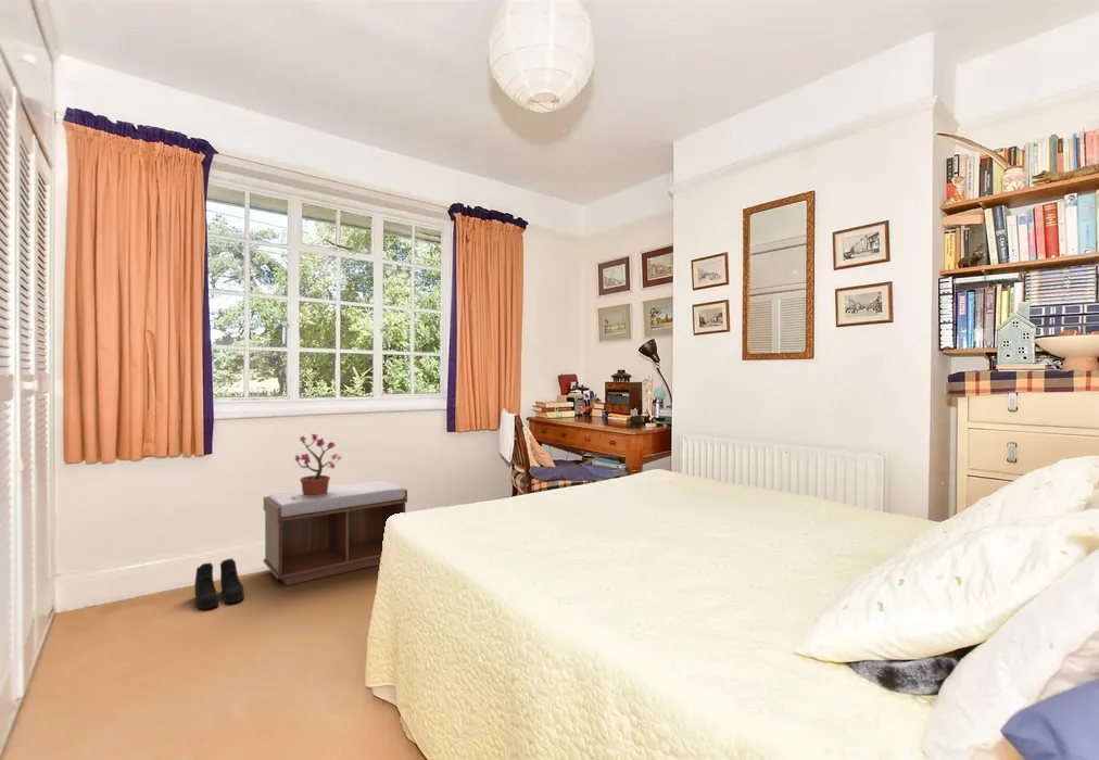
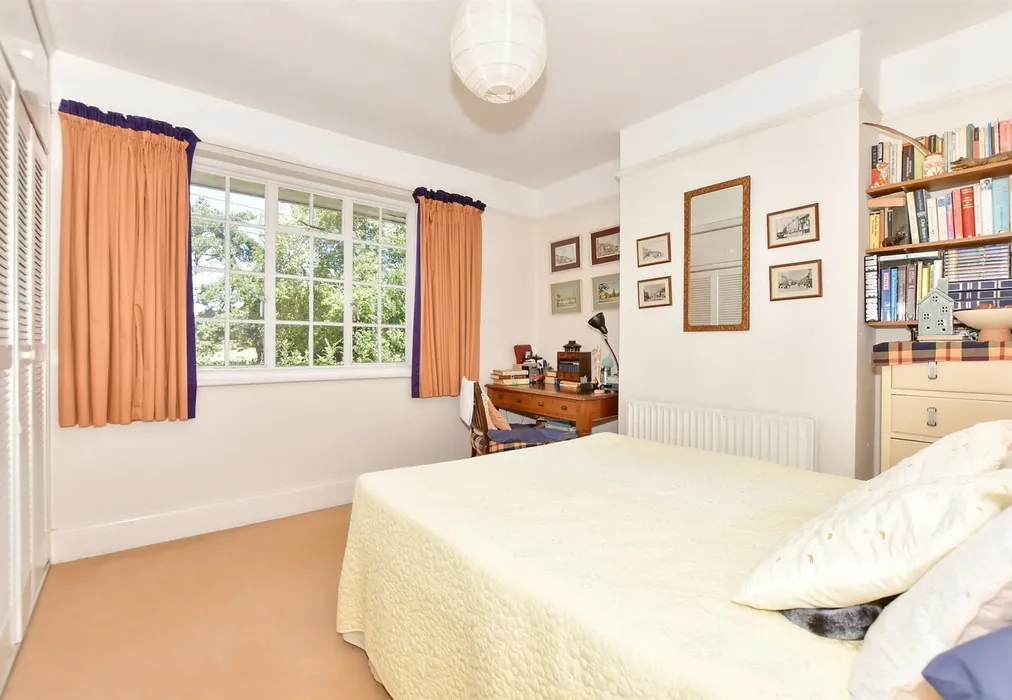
- boots (220, 581)
- bench (338, 527)
- potted plant (317, 461)
